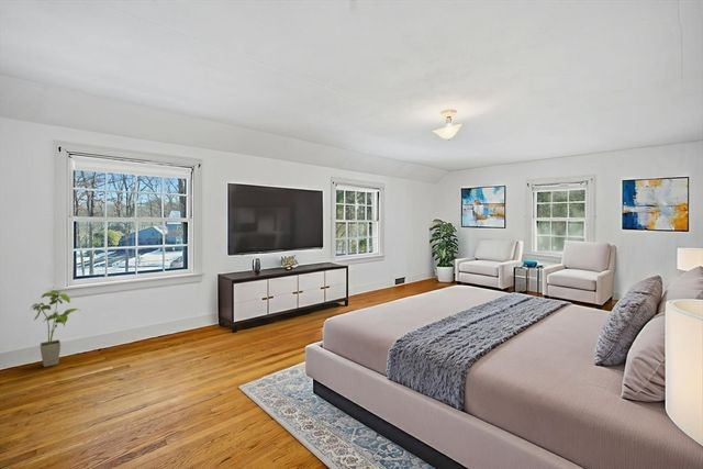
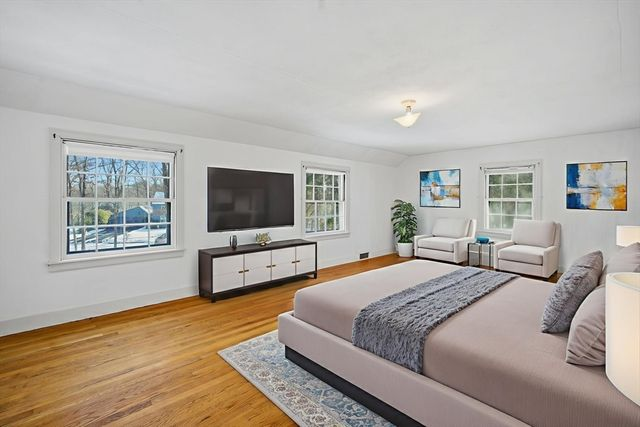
- house plant (56, 326)
